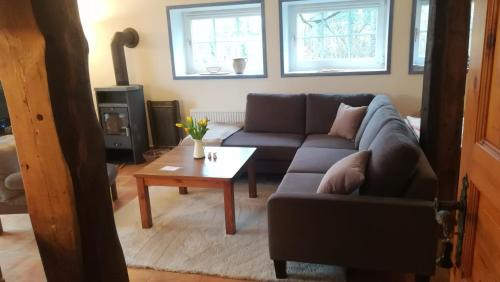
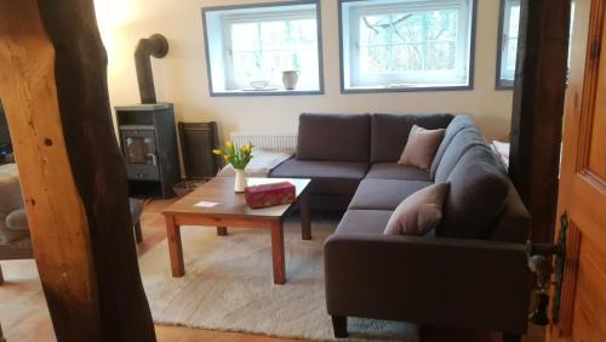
+ tissue box (270, 194)
